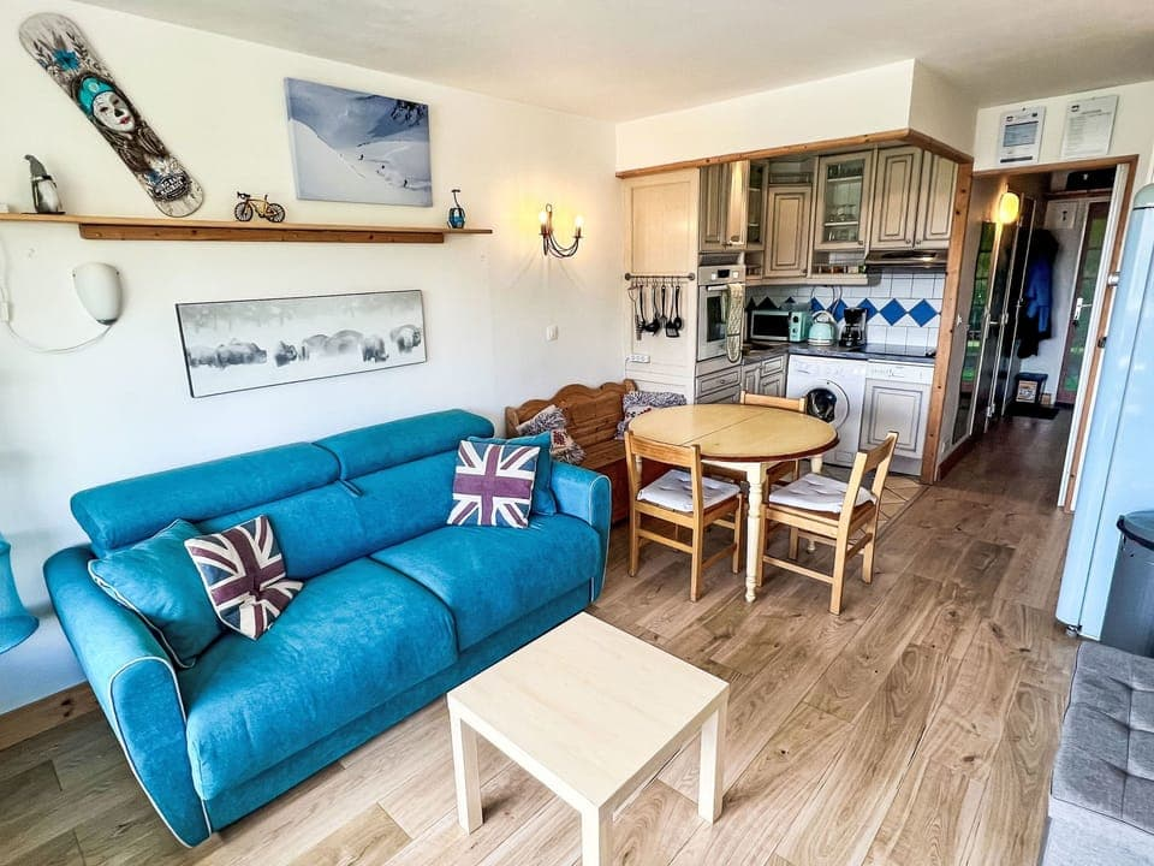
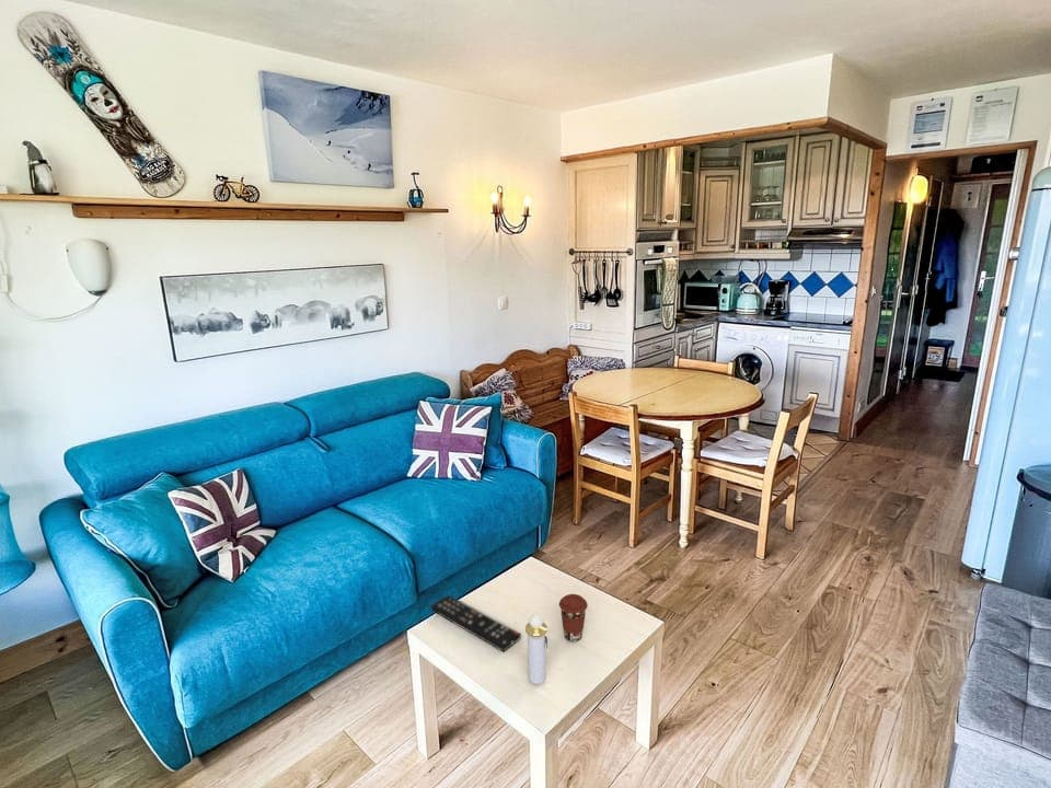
+ coffee cup (573, 617)
+ perfume bottle (536, 648)
+ remote control (474, 621)
